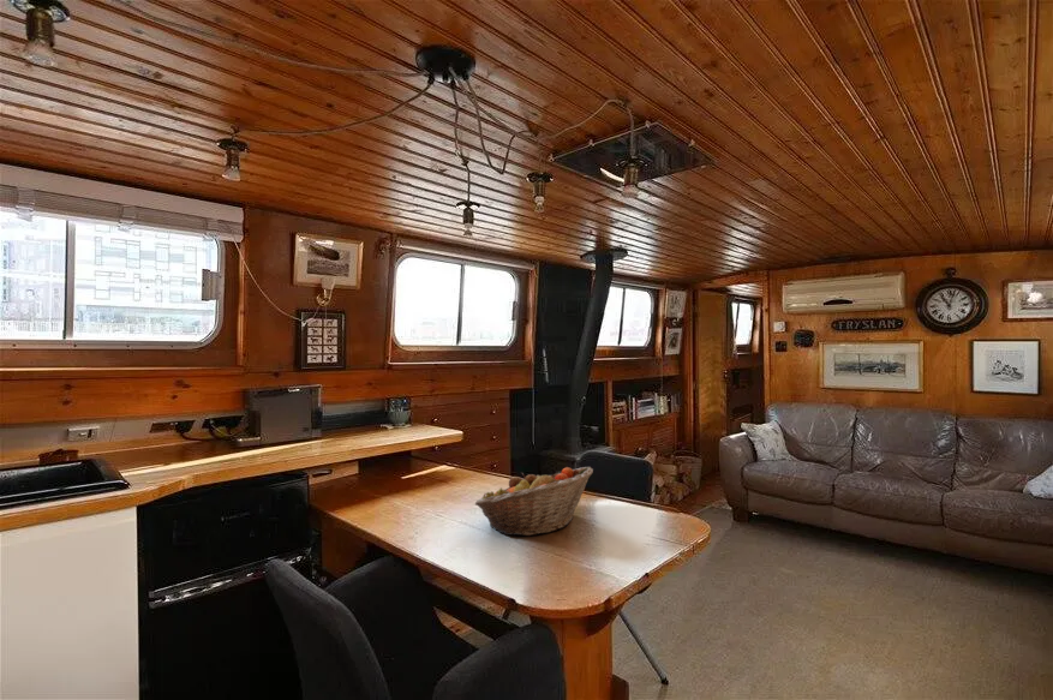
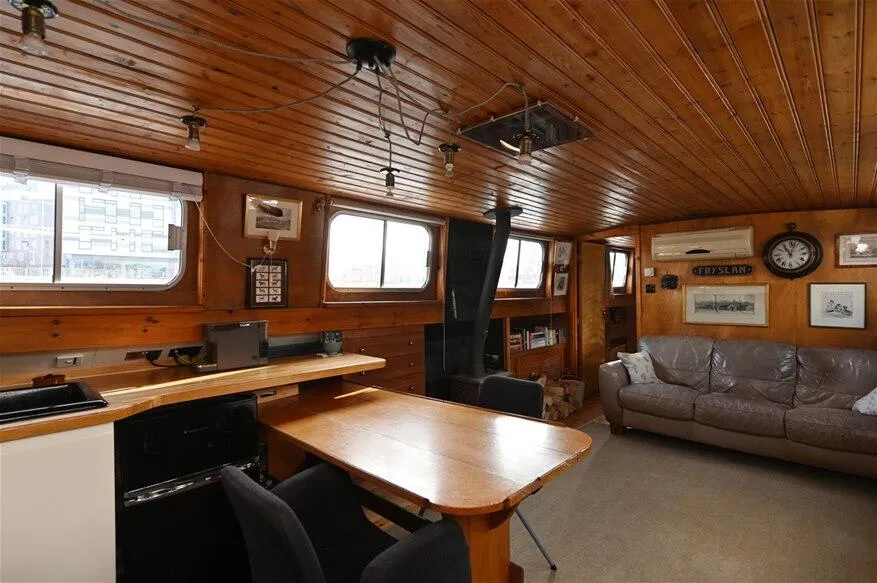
- fruit basket (536, 495)
